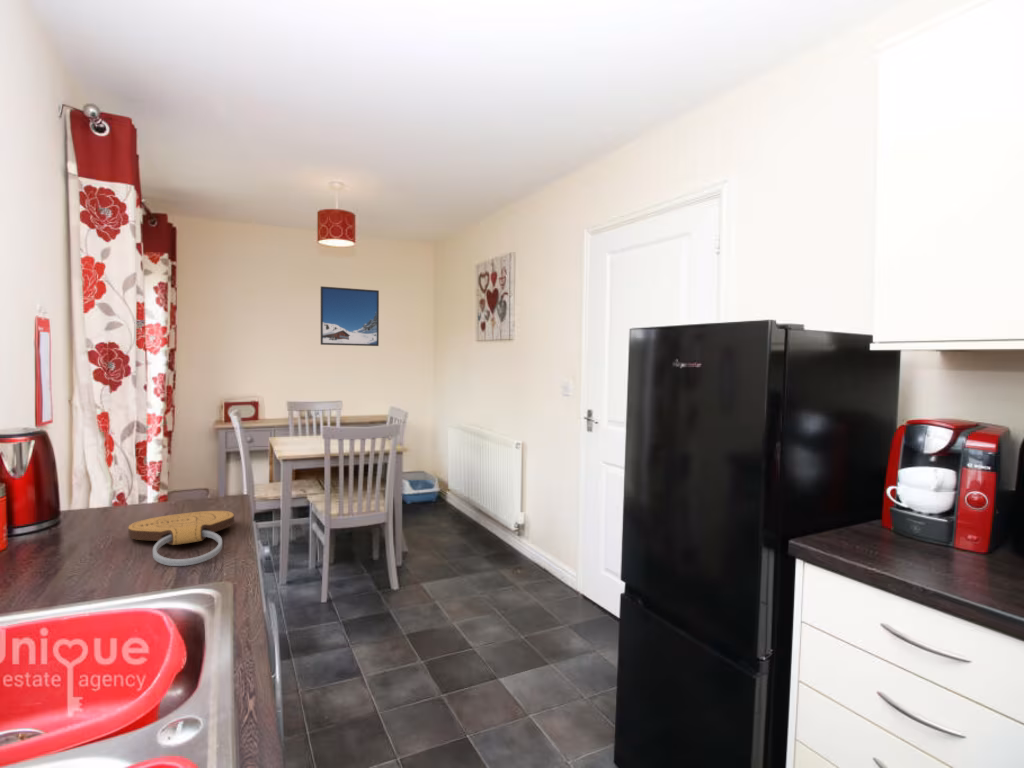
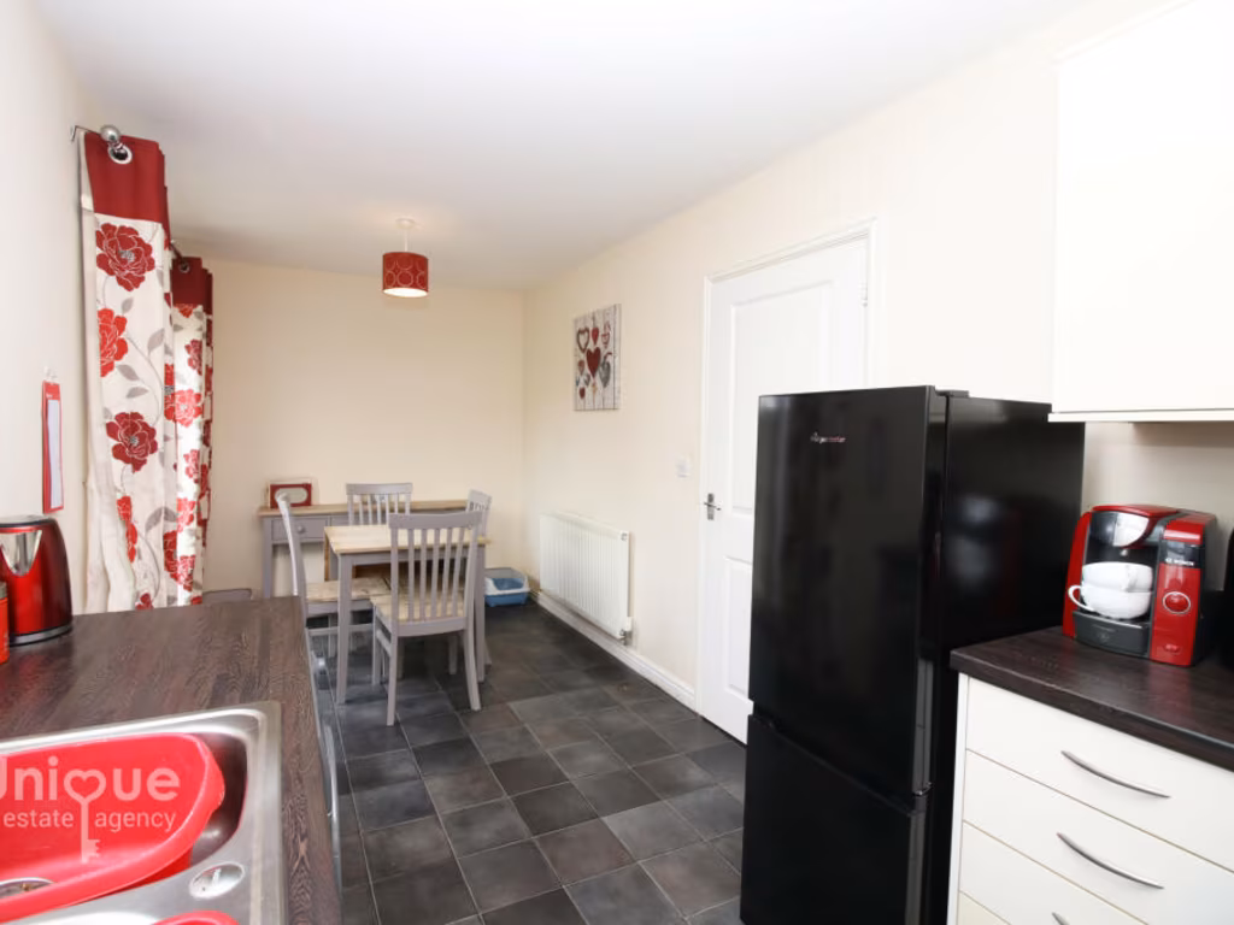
- key chain (185, 530)
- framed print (350, 317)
